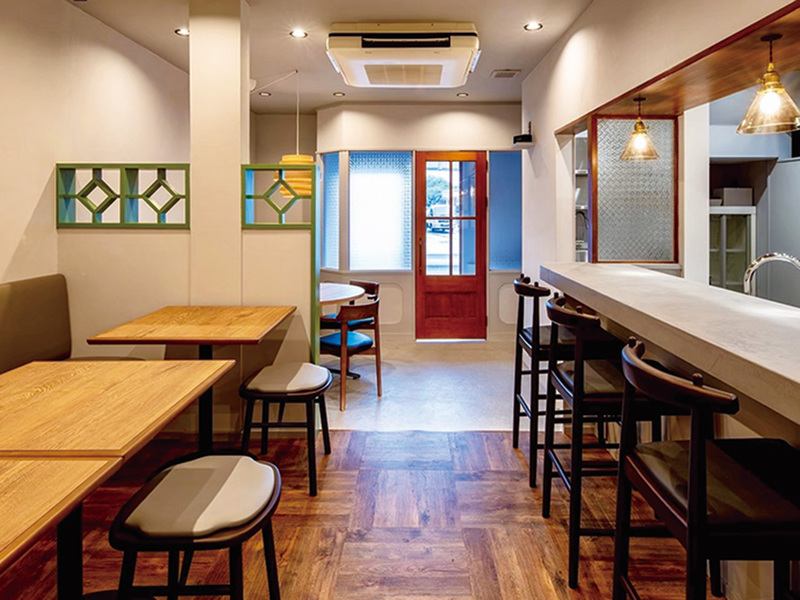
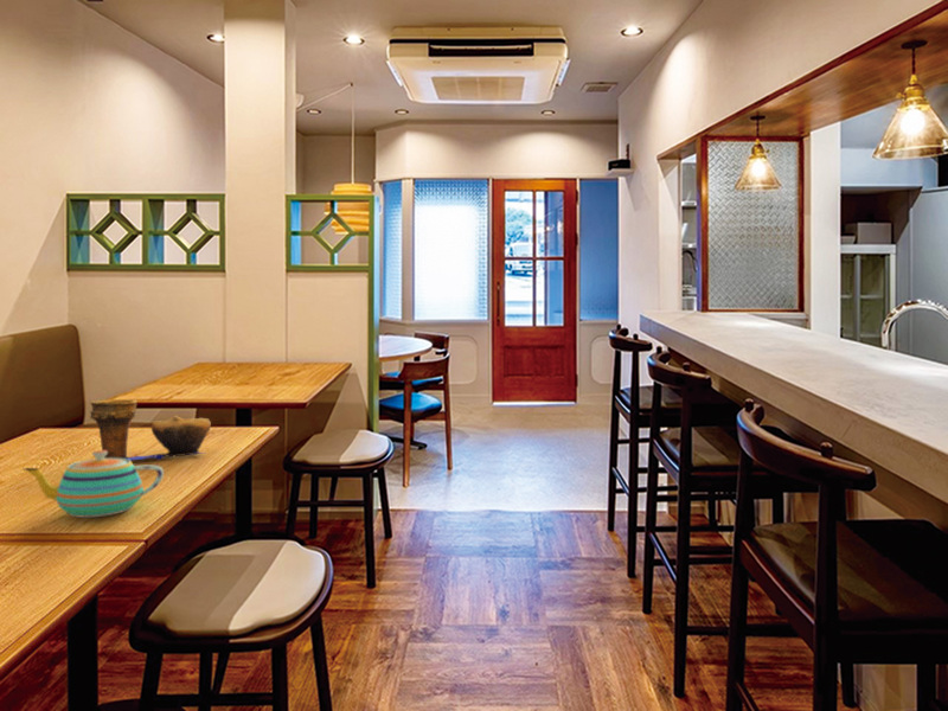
+ teapot (95, 481)
+ decorative bowl (152, 427)
